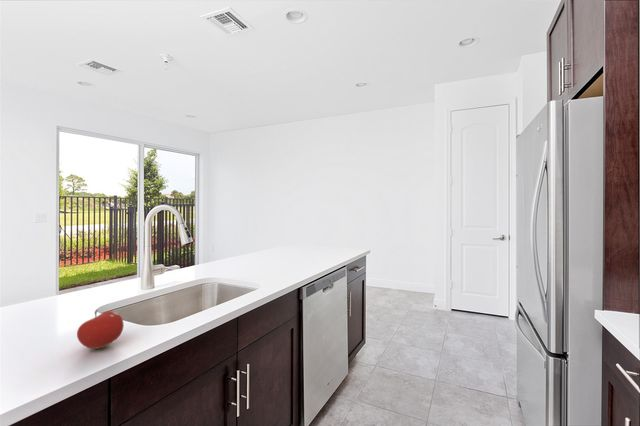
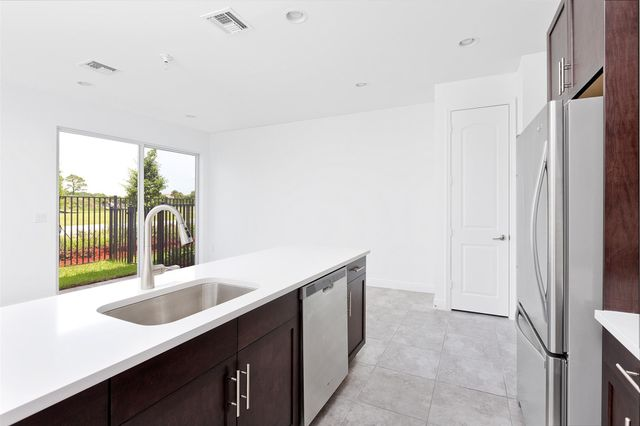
- fruit (101, 328)
